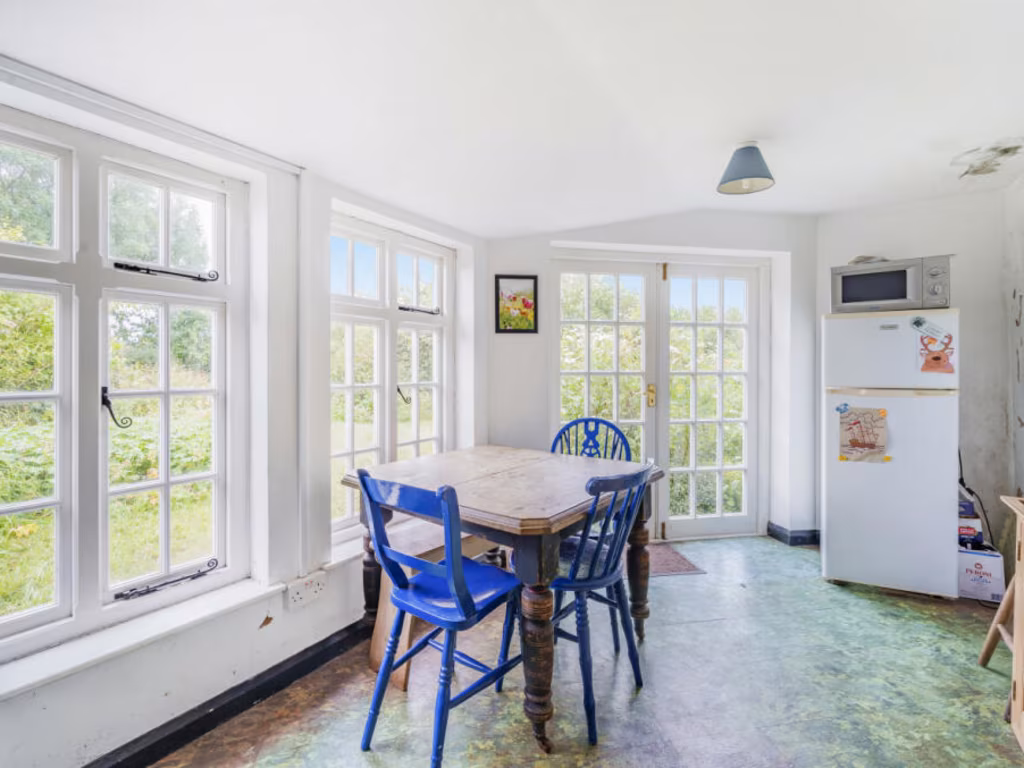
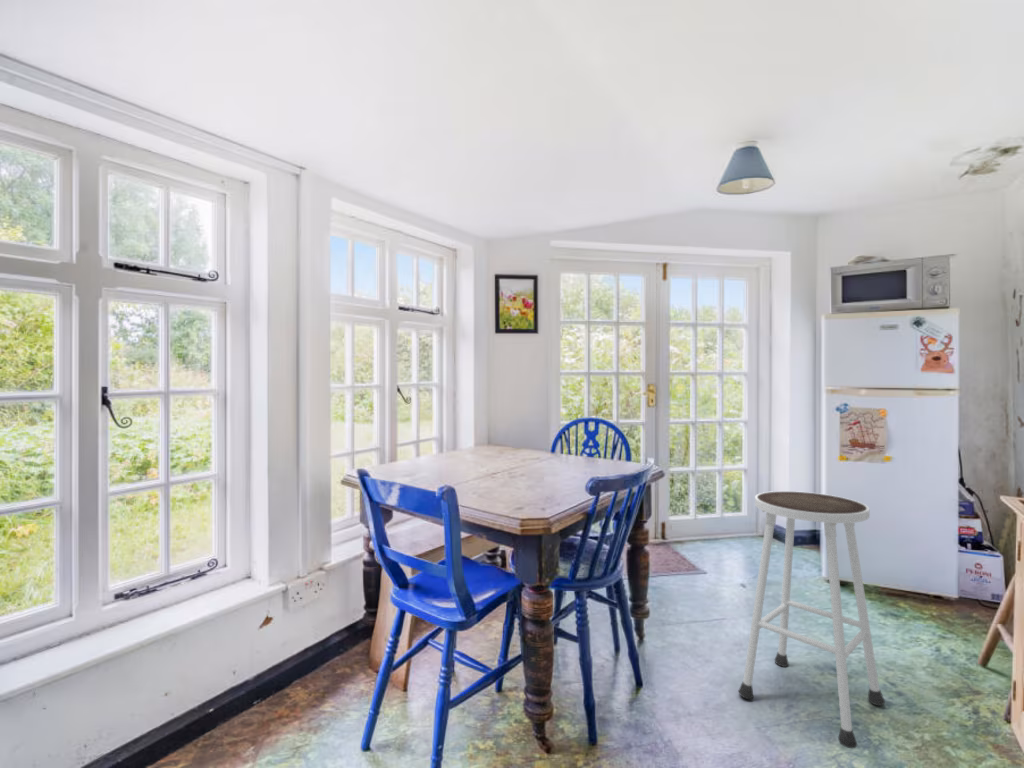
+ stool (807, 605)
